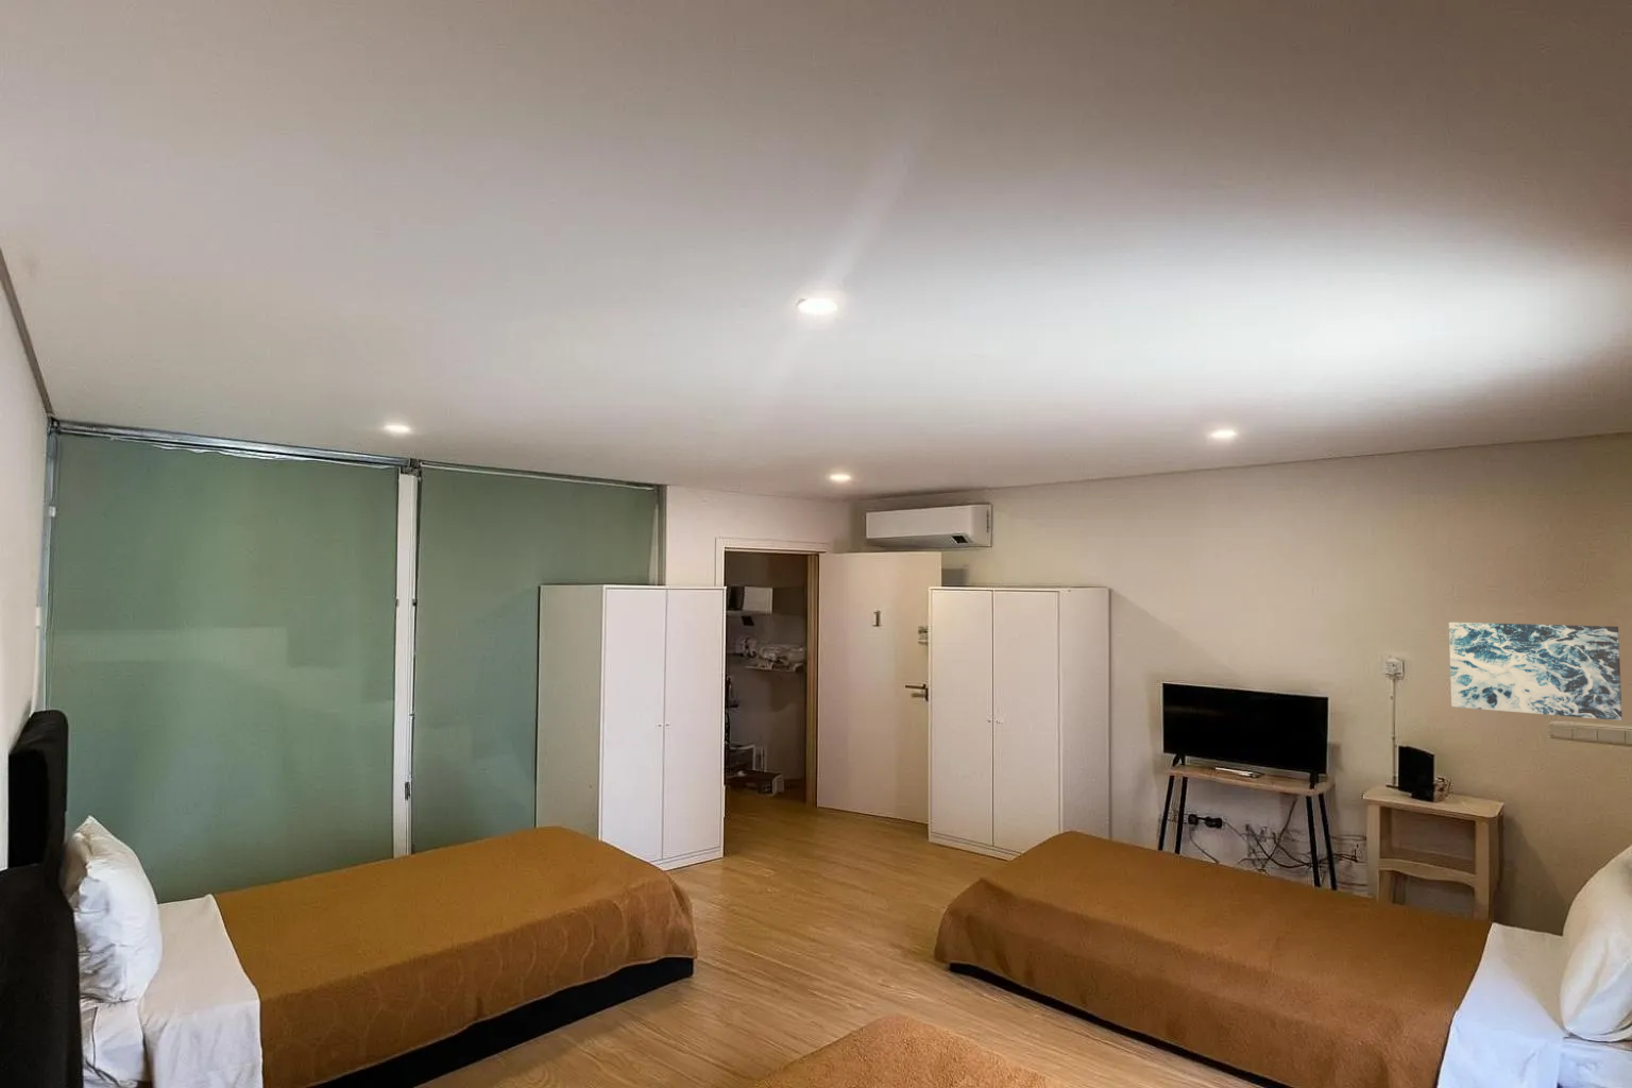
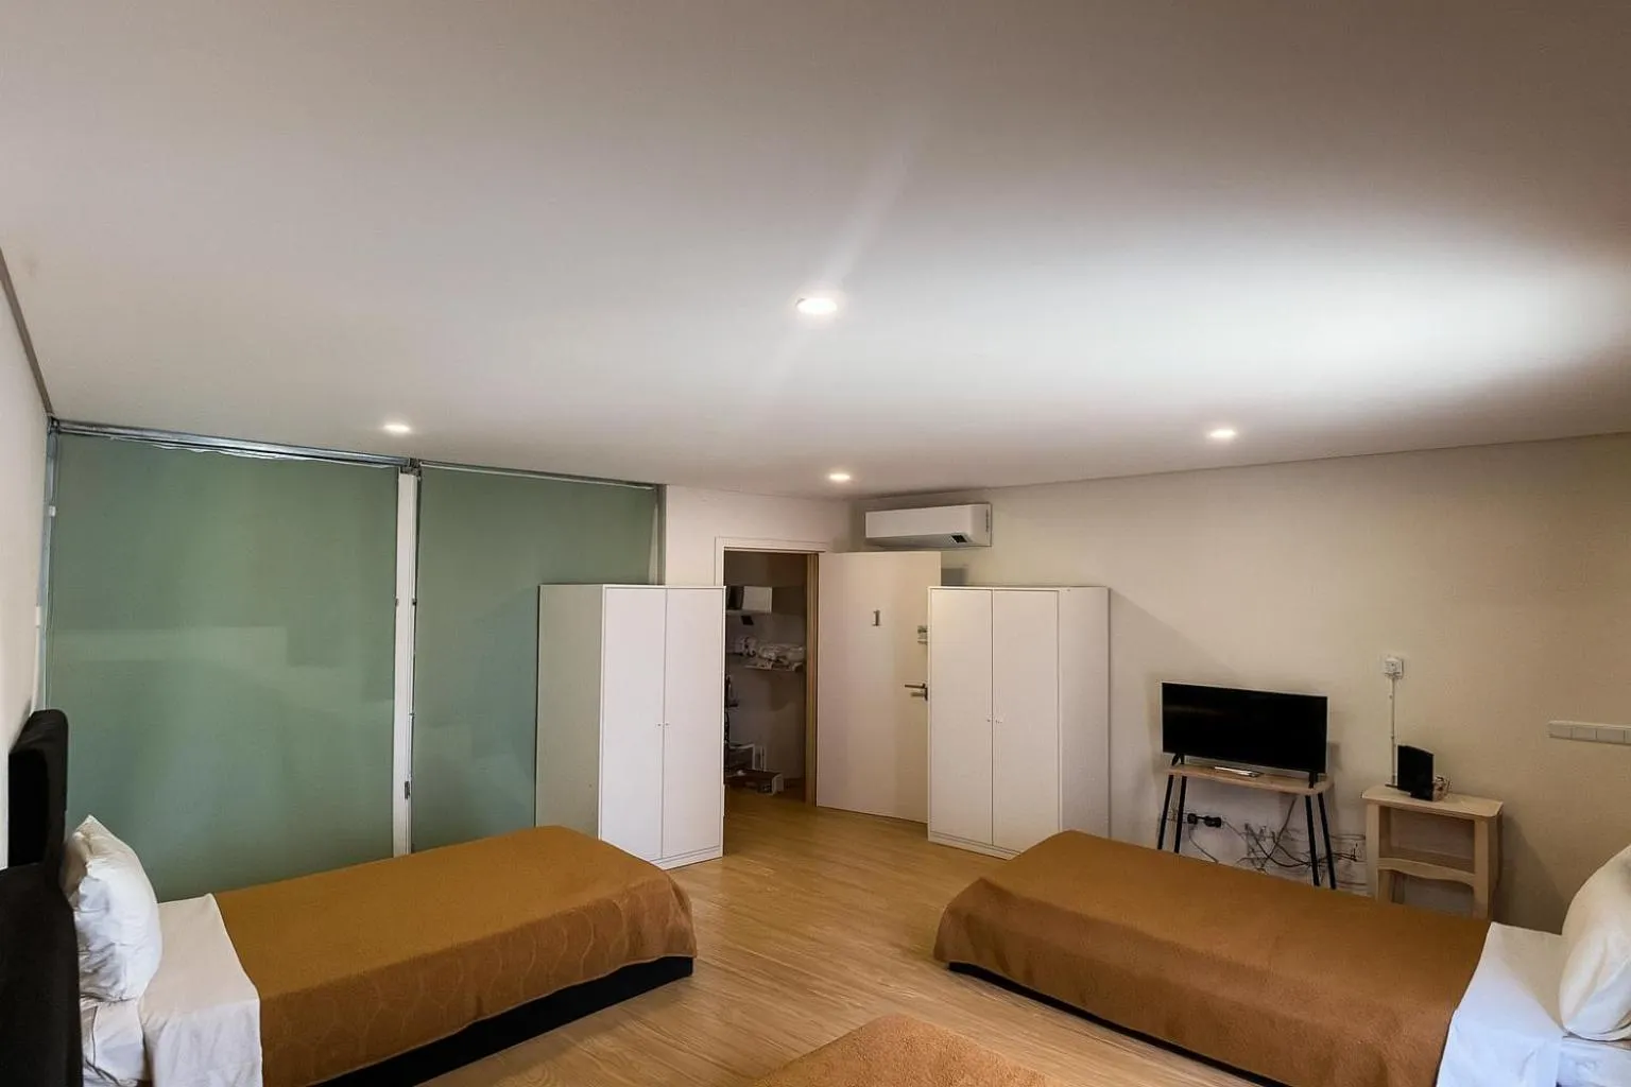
- wall art (1531, 668)
